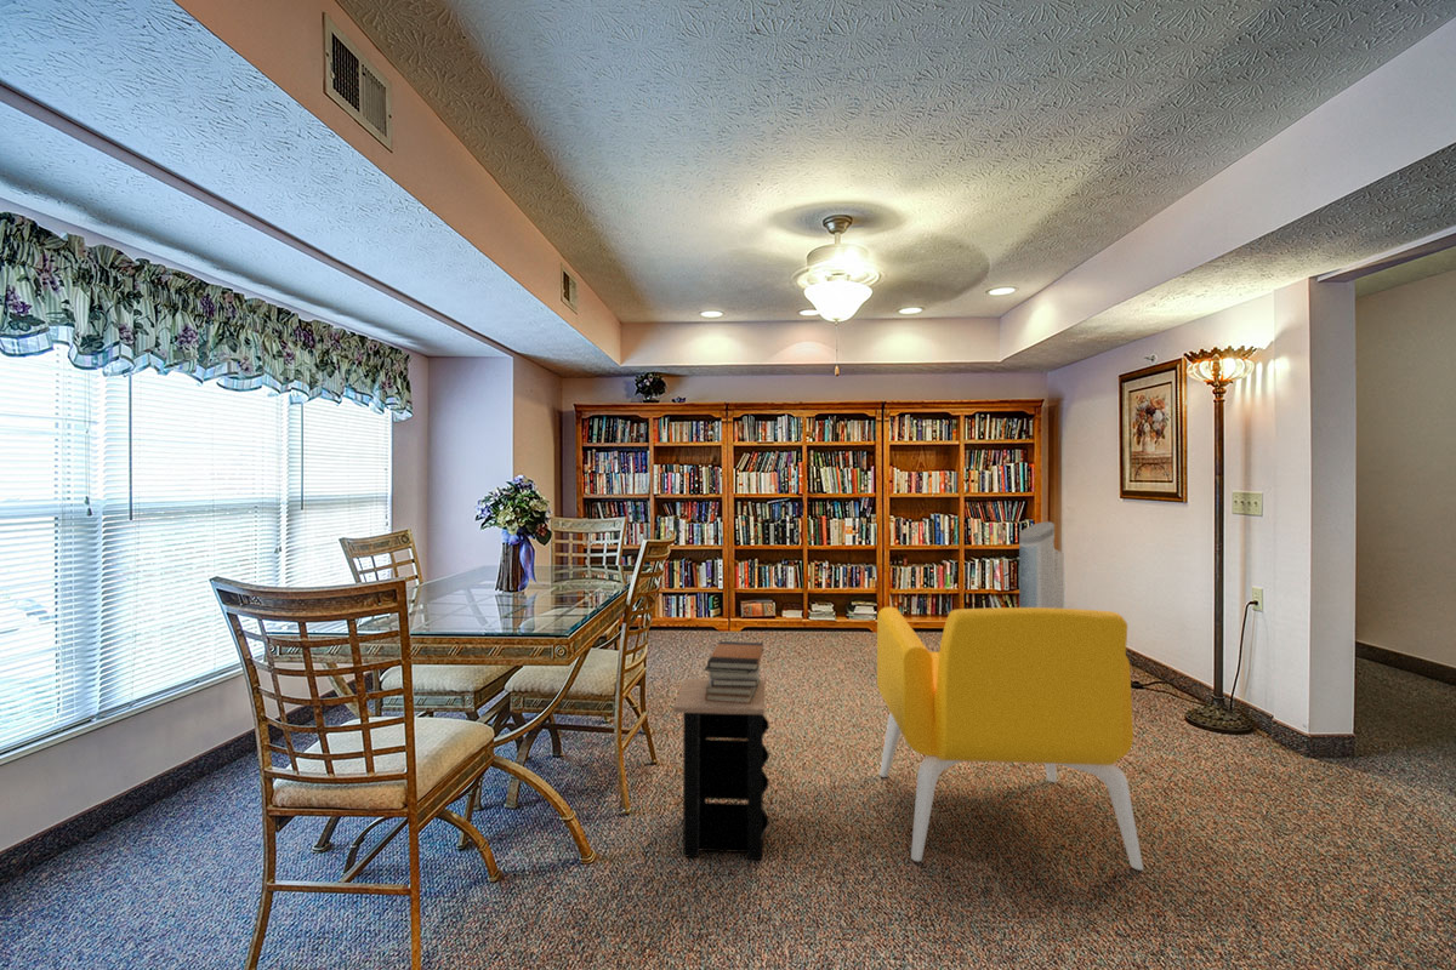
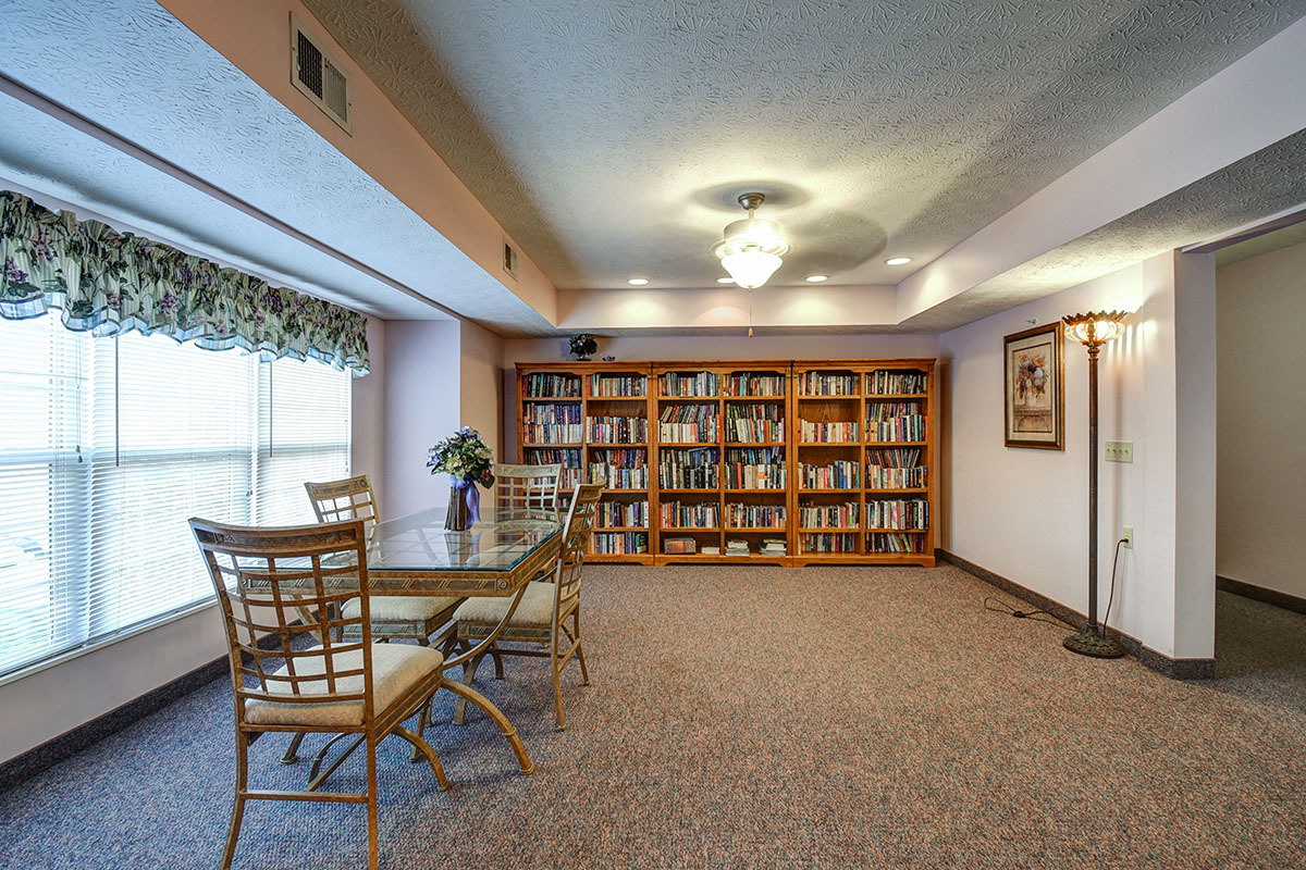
- book stack (735, 669)
- side table (723, 763)
- armchair (997, 707)
- air purifier (1036, 606)
